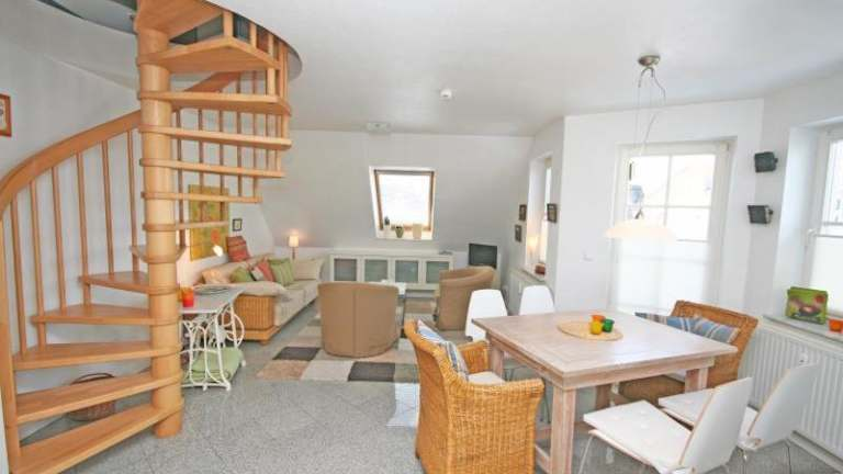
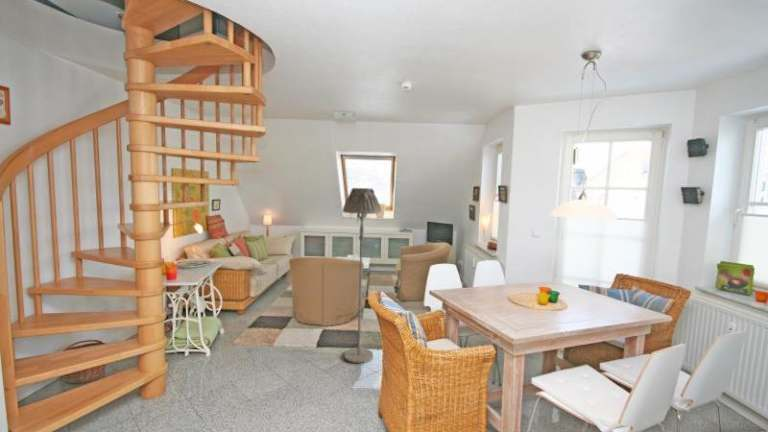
+ floor lamp (360, 273)
